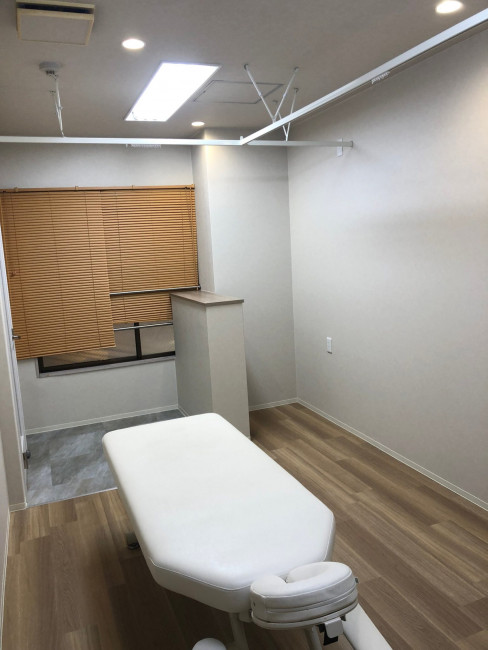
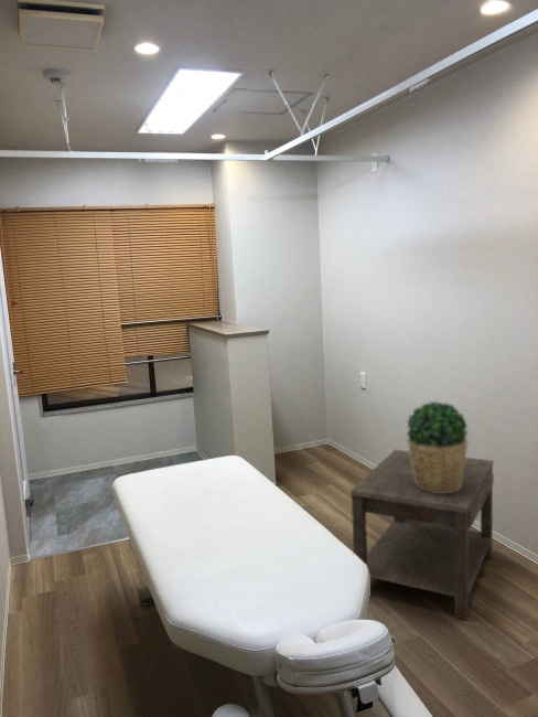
+ potted plant (437, 443)
+ side table (427, 524)
